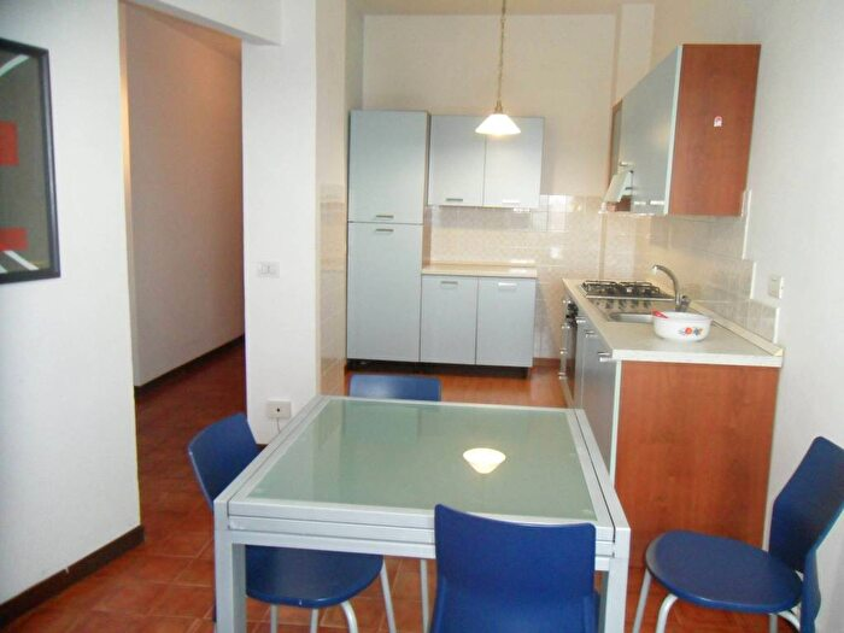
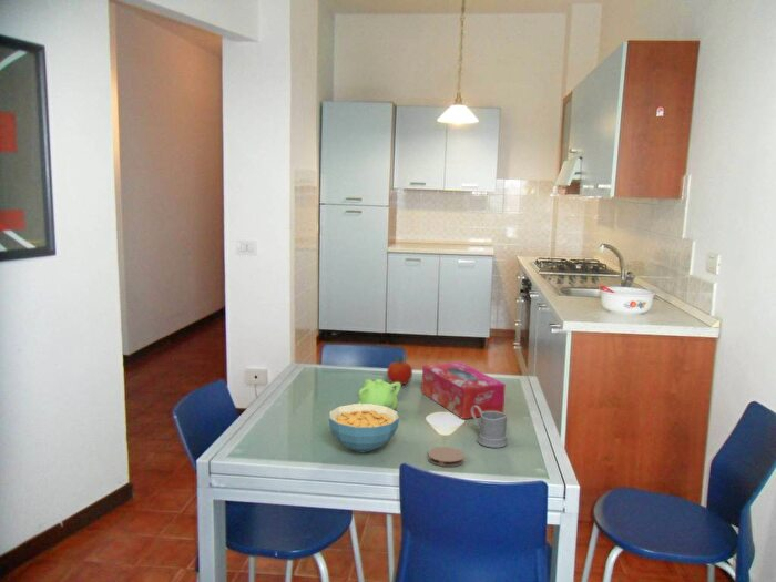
+ coaster (446, 456)
+ fruit (399, 370)
+ tissue box (461, 388)
+ cereal bowl (363, 431)
+ mug (488, 425)
+ teapot (379, 396)
